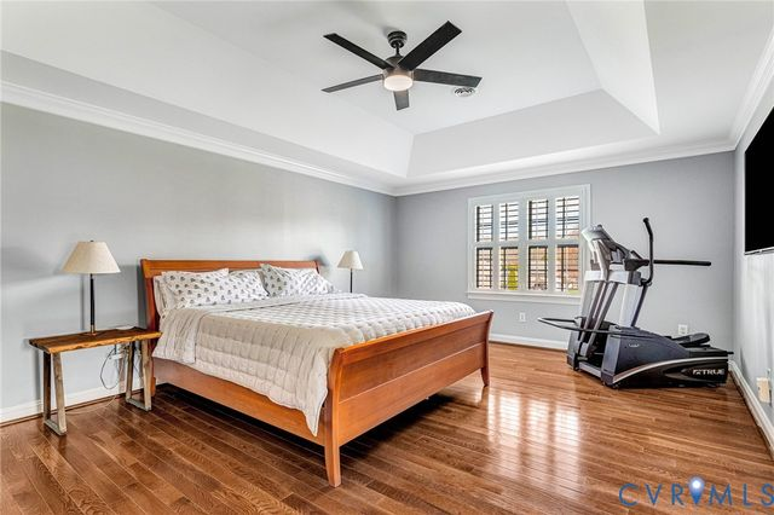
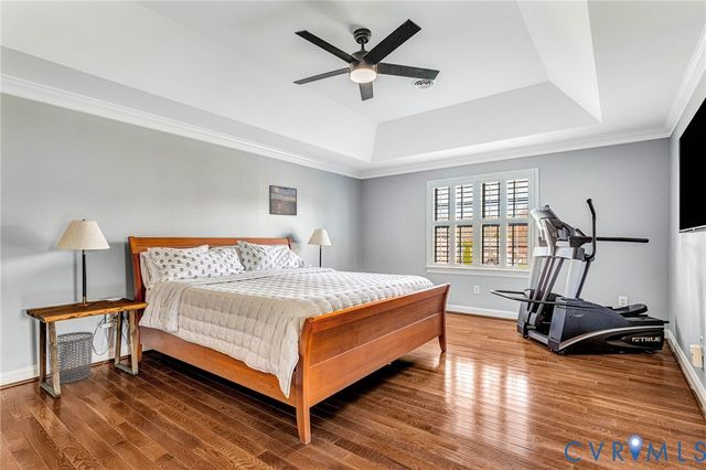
+ waste bin (71, 356)
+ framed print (282, 201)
